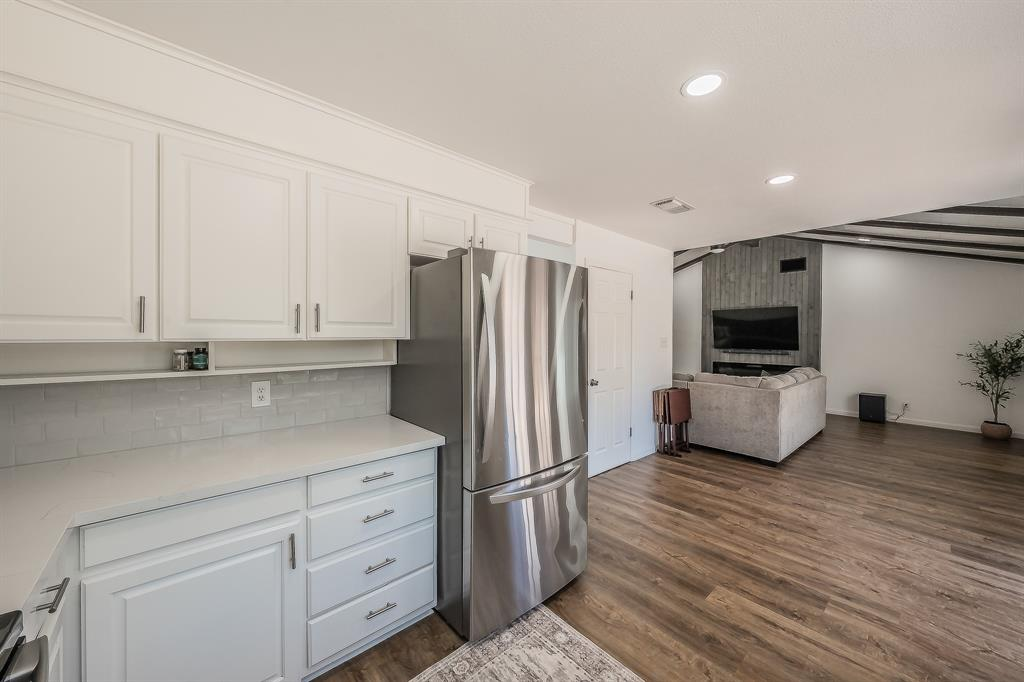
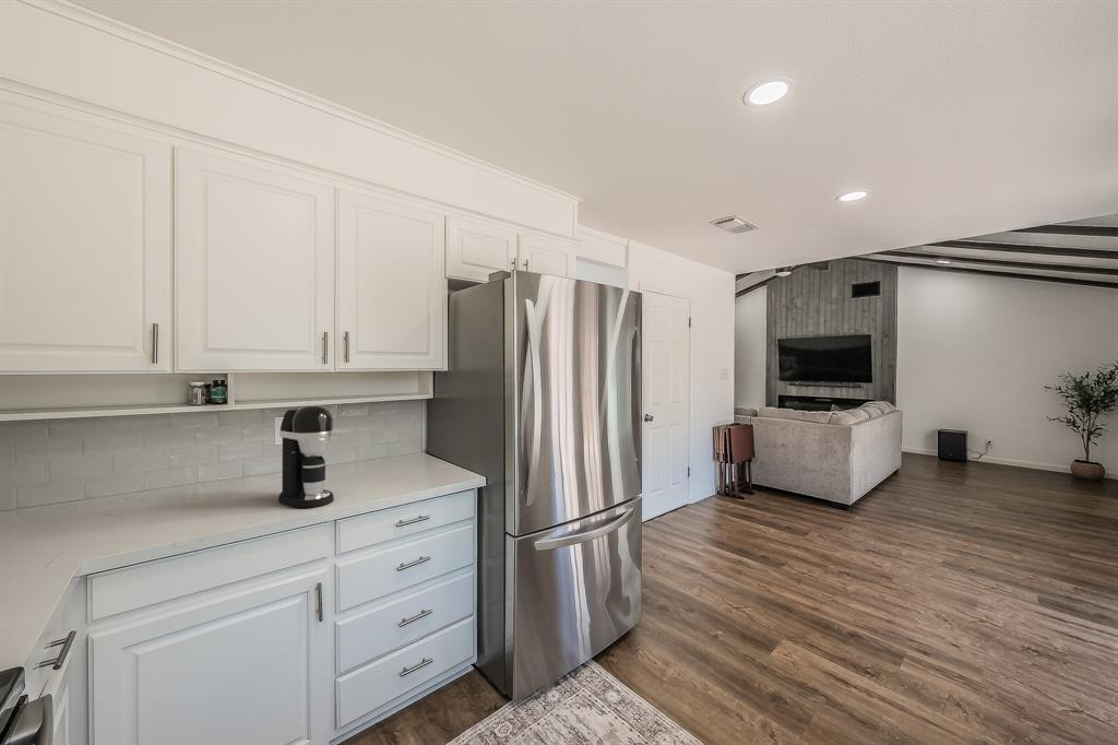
+ coffee maker (306, 452)
